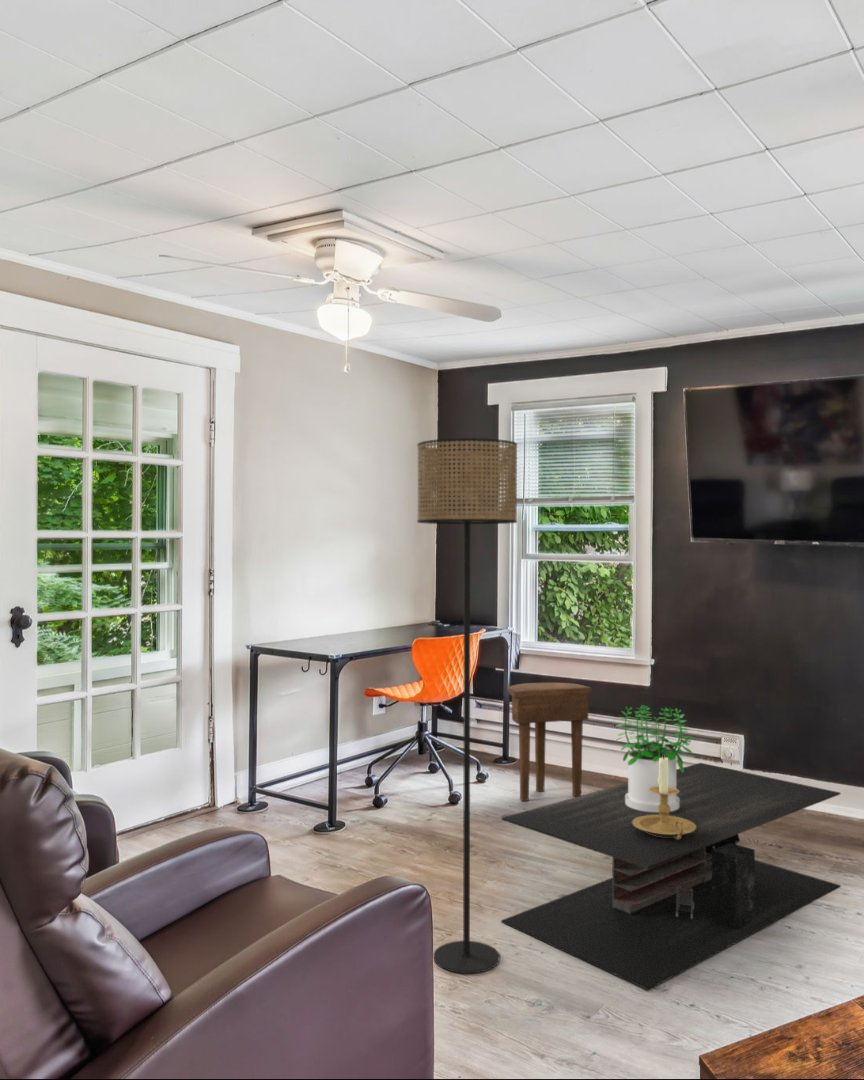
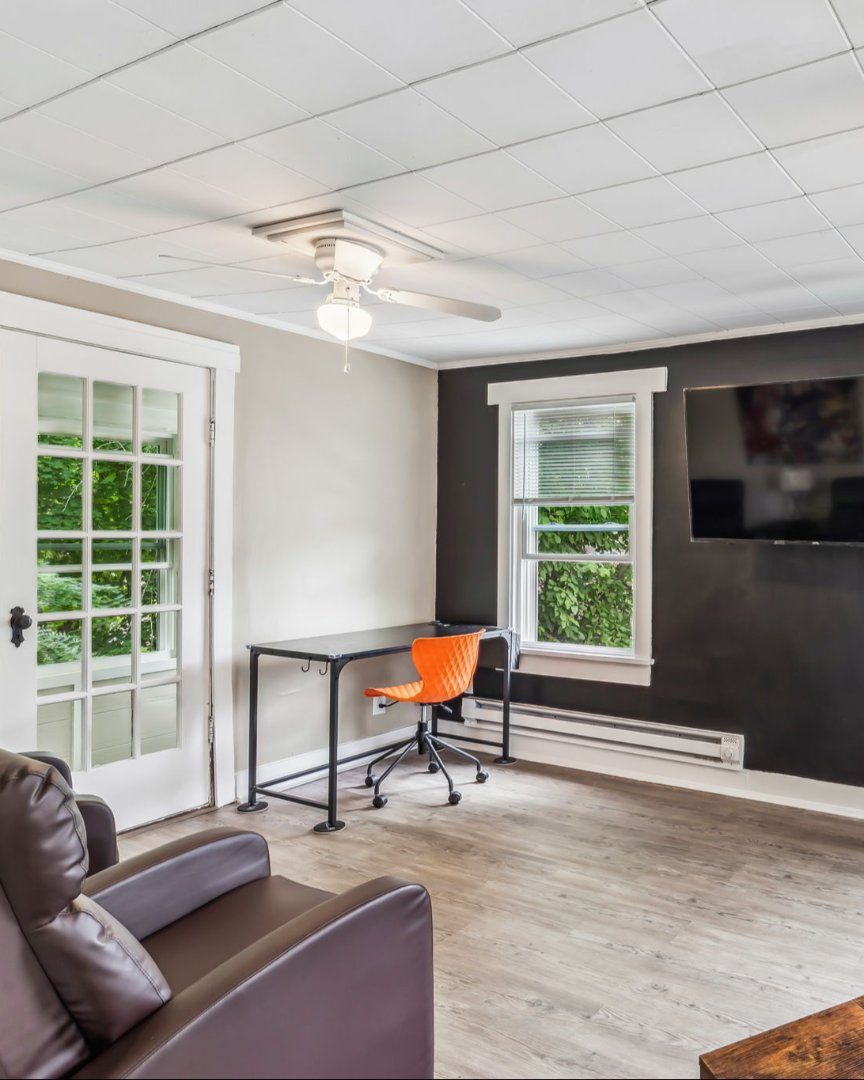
- side table (544, 741)
- floor lamp (466, 700)
- potted plant (653, 753)
- coffee table (679, 854)
- candle holder (663, 793)
